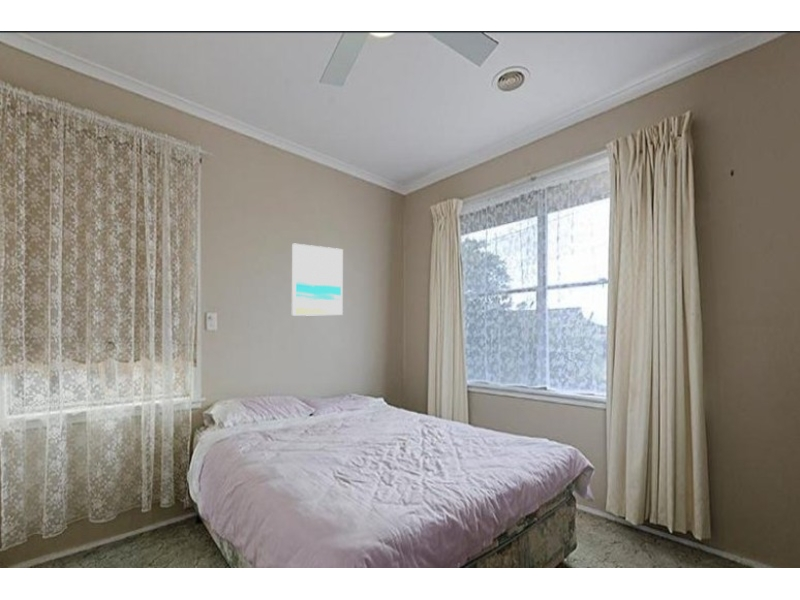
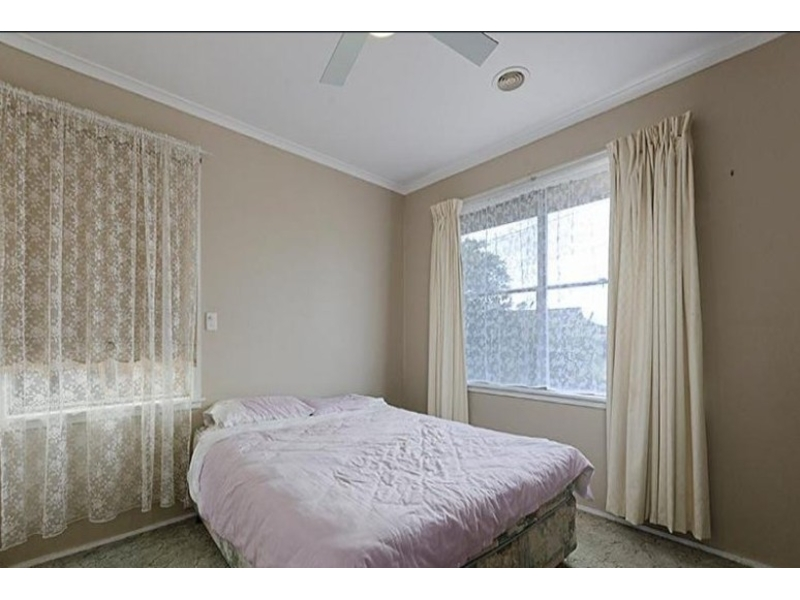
- wall art (318, 280)
